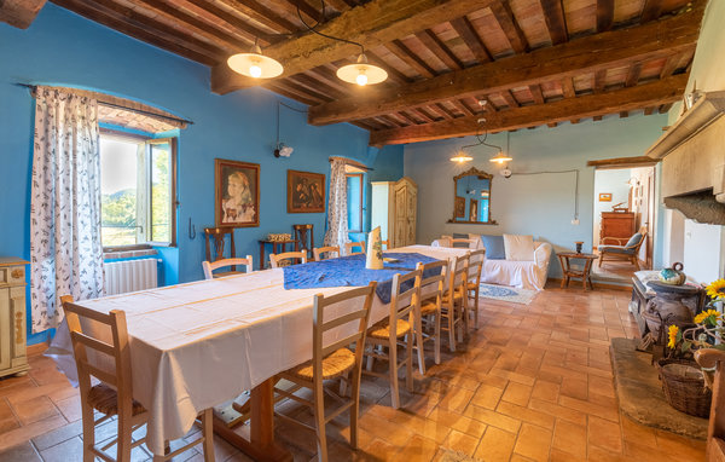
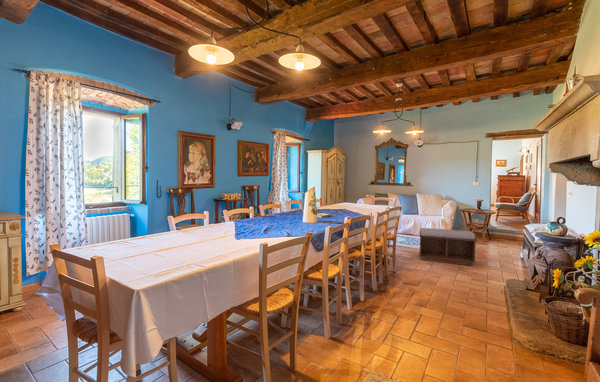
+ bench (445, 245)
